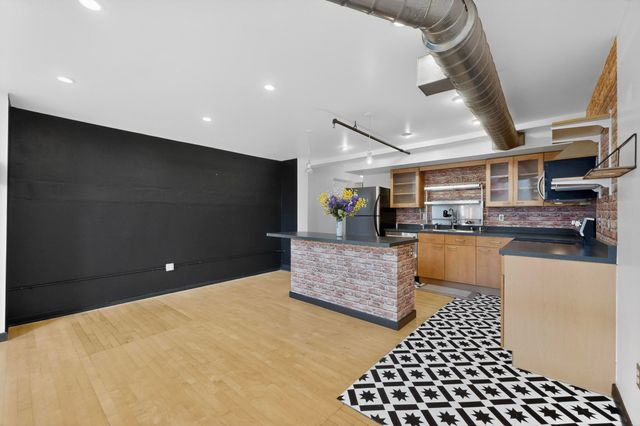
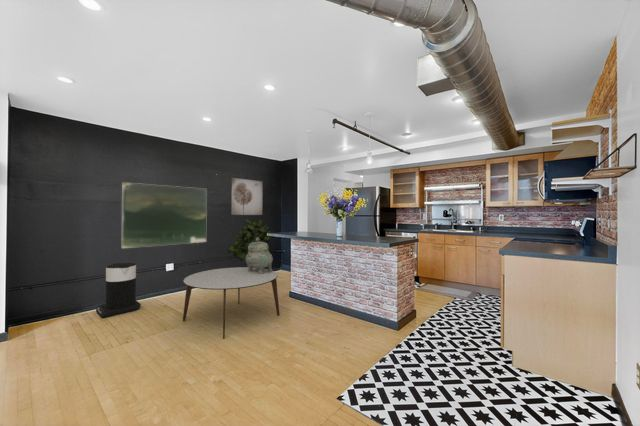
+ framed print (168, 215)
+ wall art (247, 197)
+ vessel (259, 254)
+ indoor plant (248, 250)
+ dining table (238, 297)
+ trash can (118, 287)
